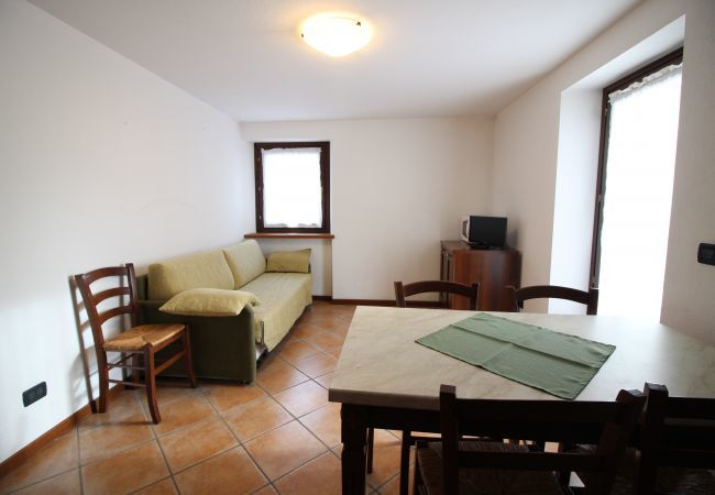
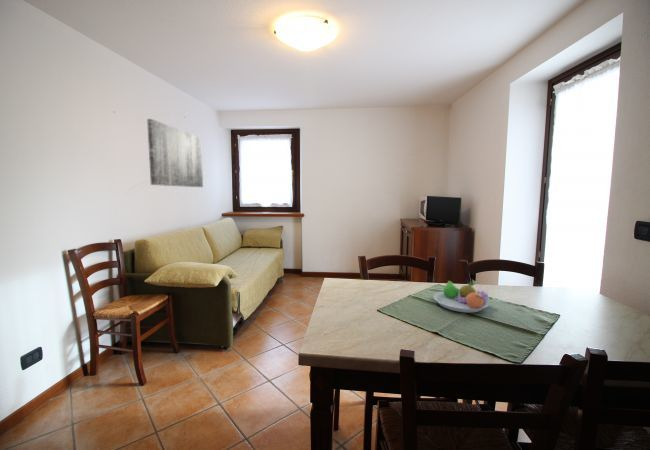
+ fruit bowl (460, 294)
+ wall art (179, 158)
